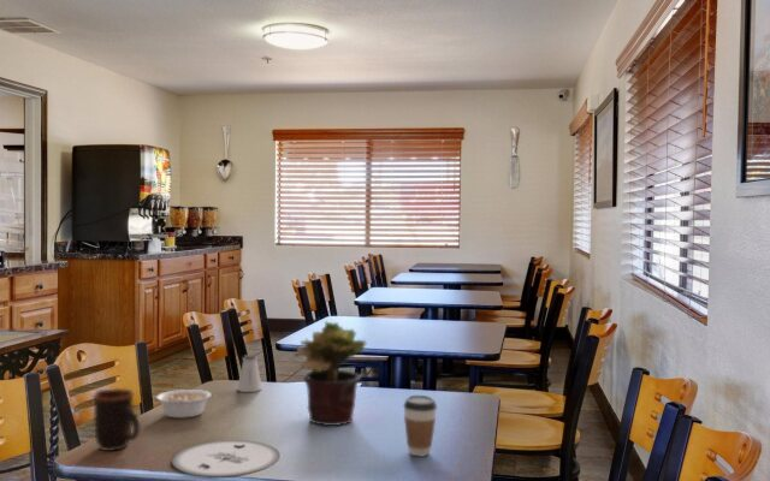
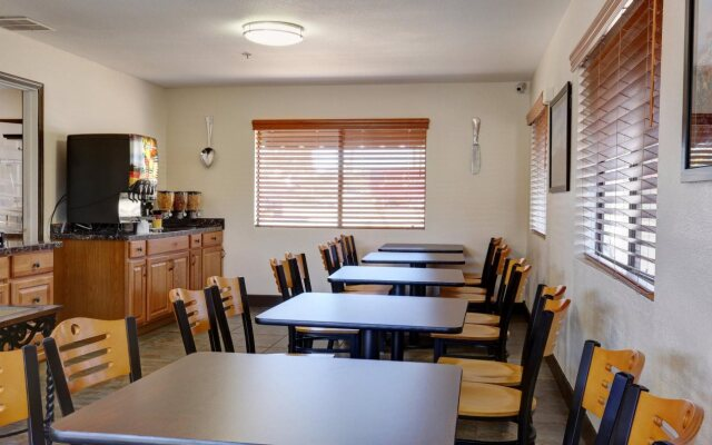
- legume (185, 402)
- potted plant (330, 369)
- saltshaker (249, 372)
- coffee cup (420, 426)
- plate (226, 456)
- mug (118, 421)
